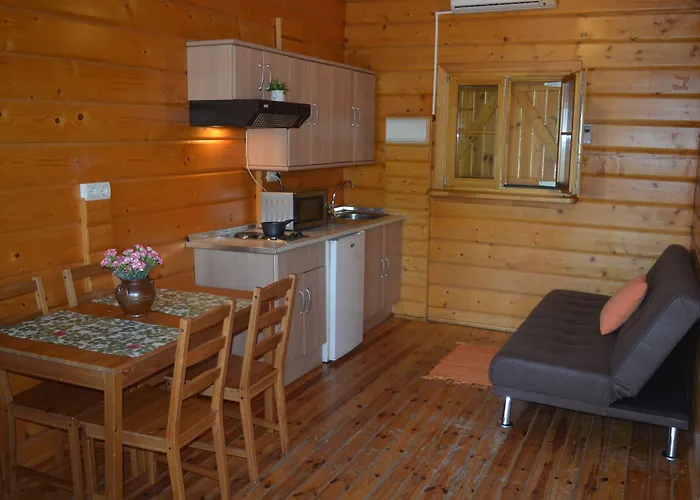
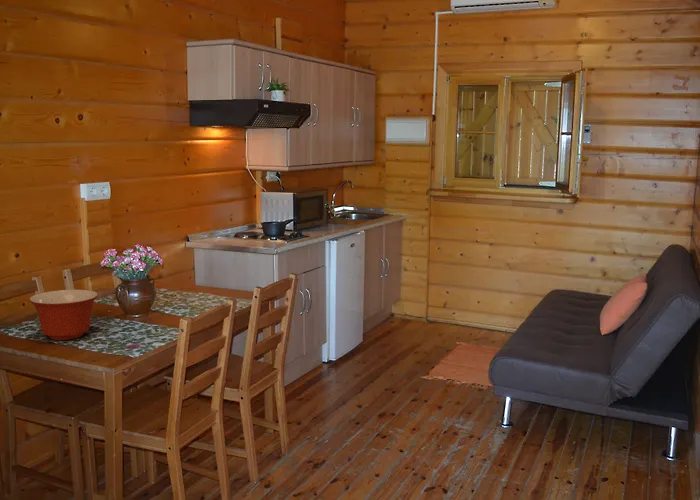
+ mixing bowl (65, 315)
